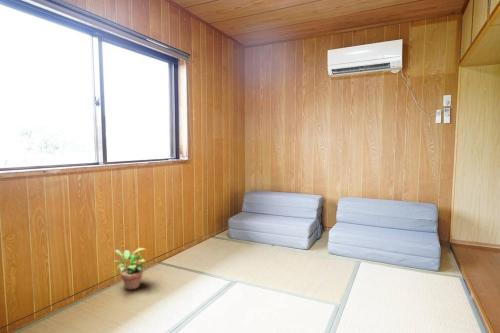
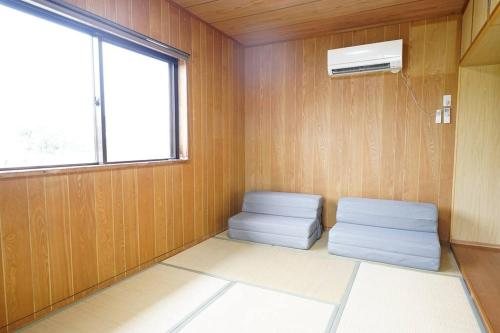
- potted plant (127, 268)
